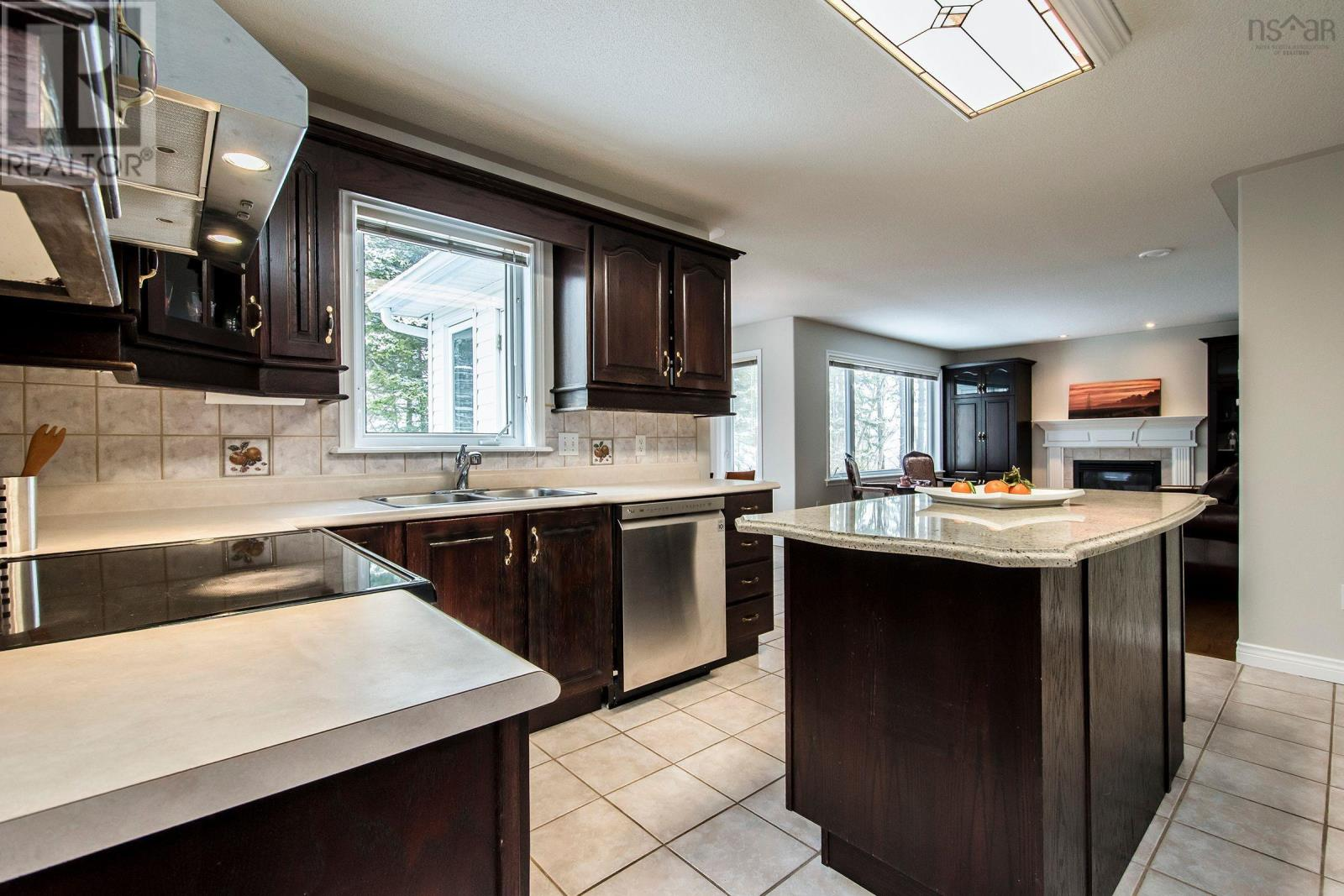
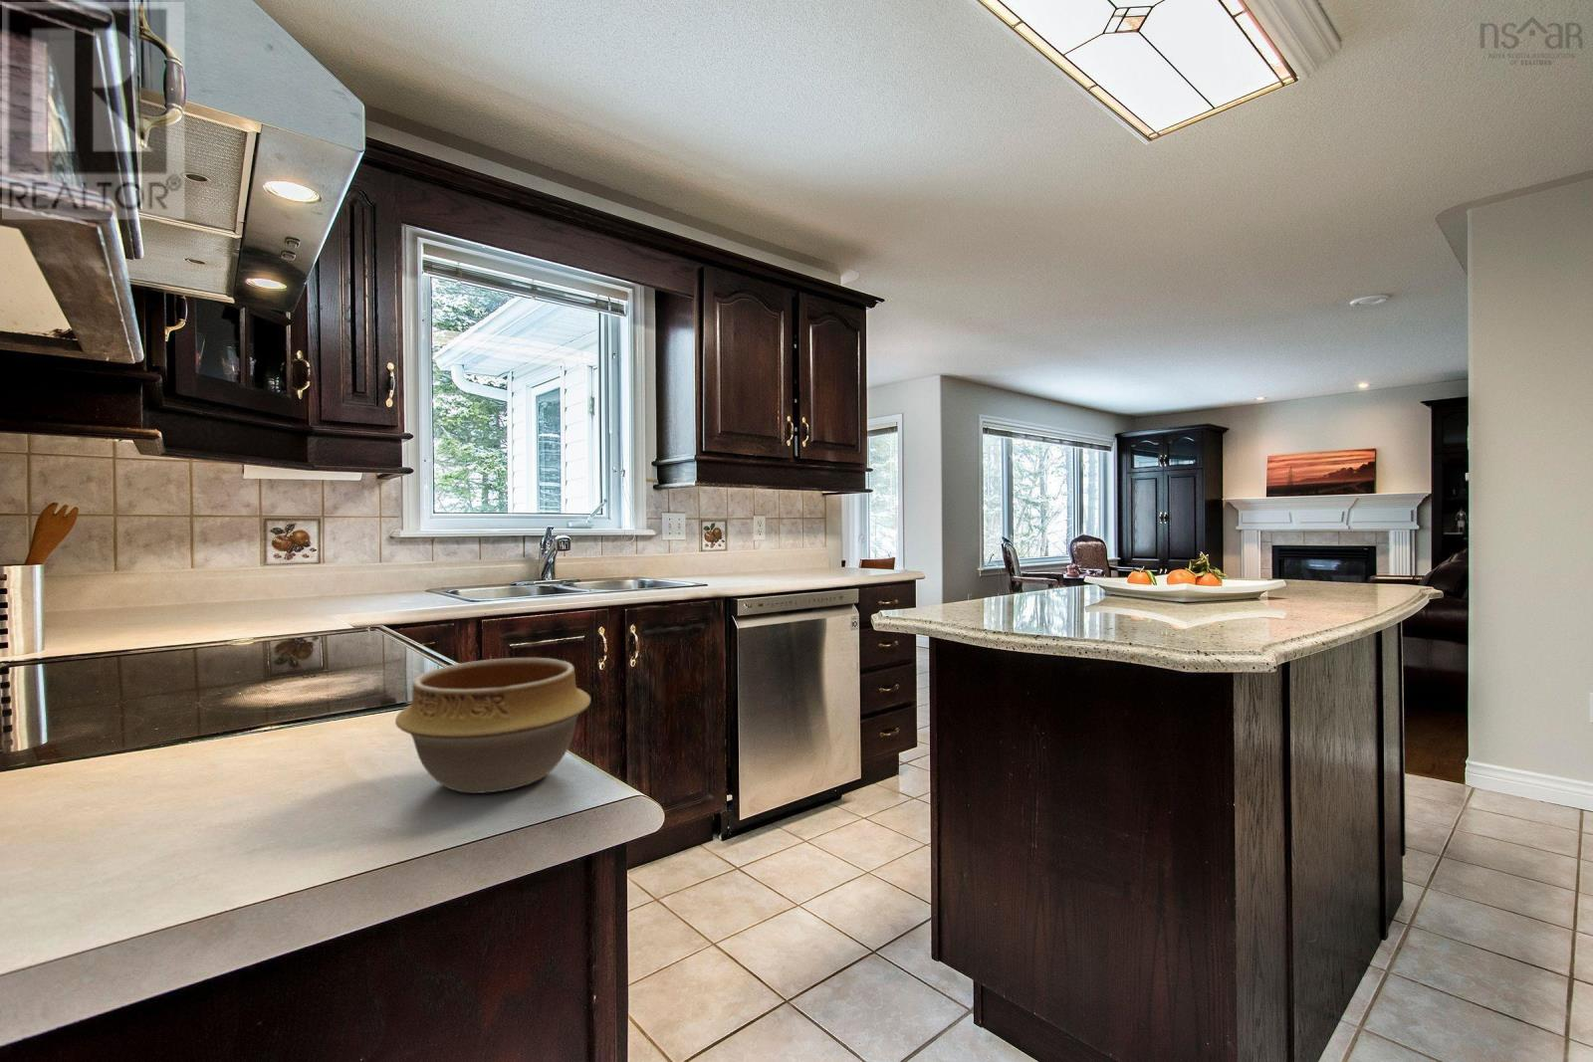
+ bowl (497, 723)
